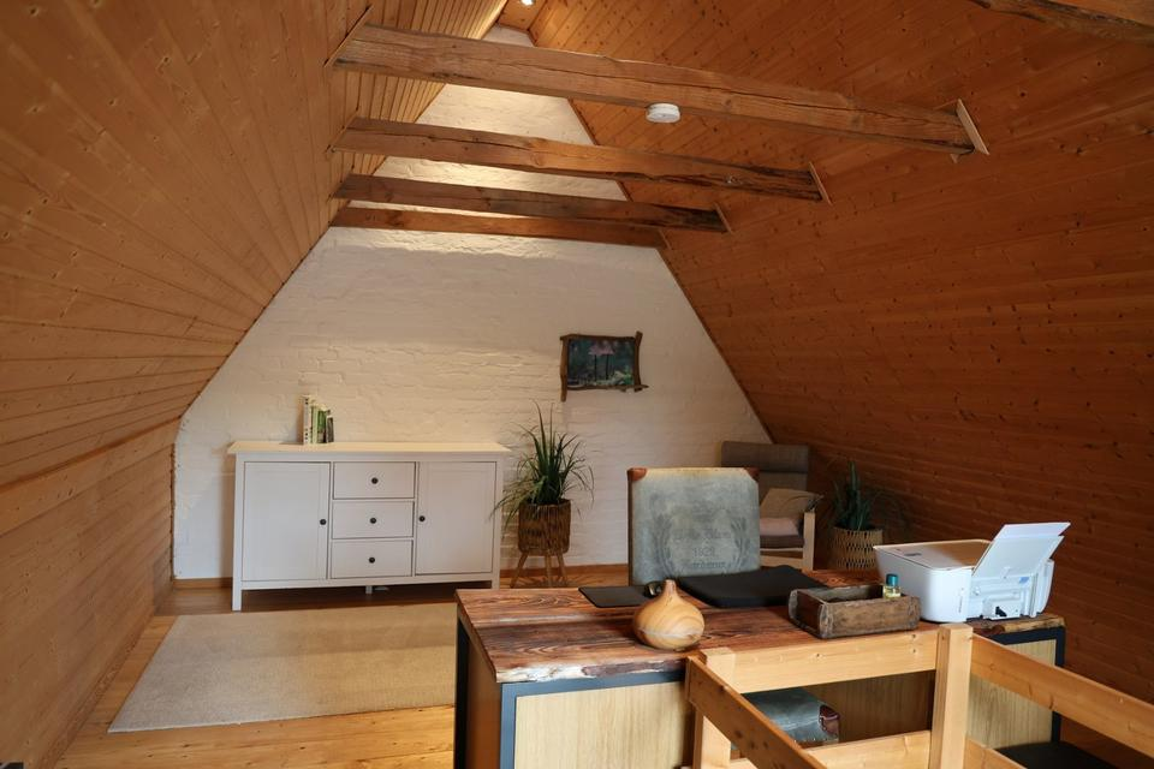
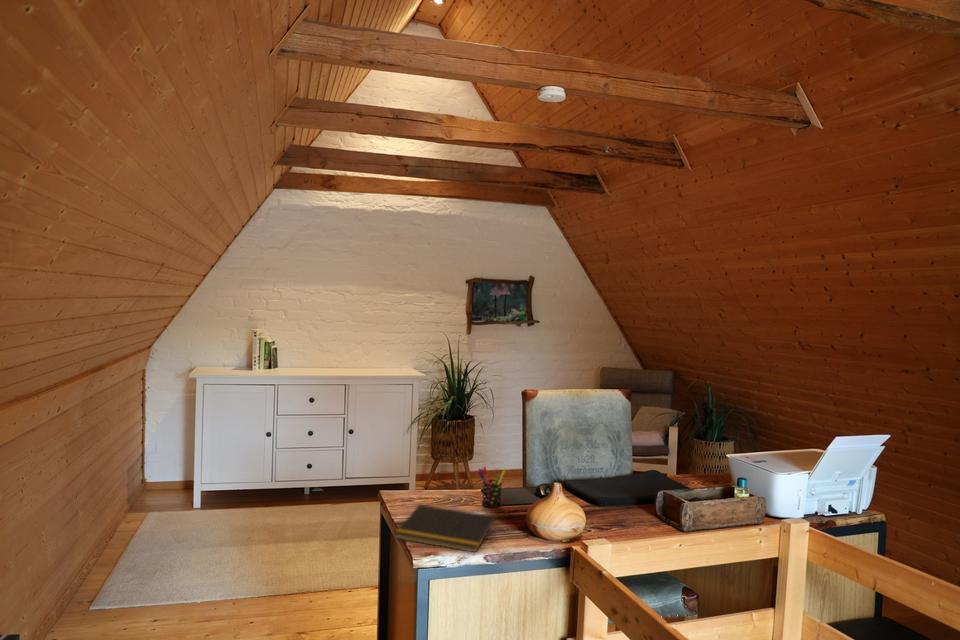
+ notepad (445, 526)
+ pen holder (492, 486)
